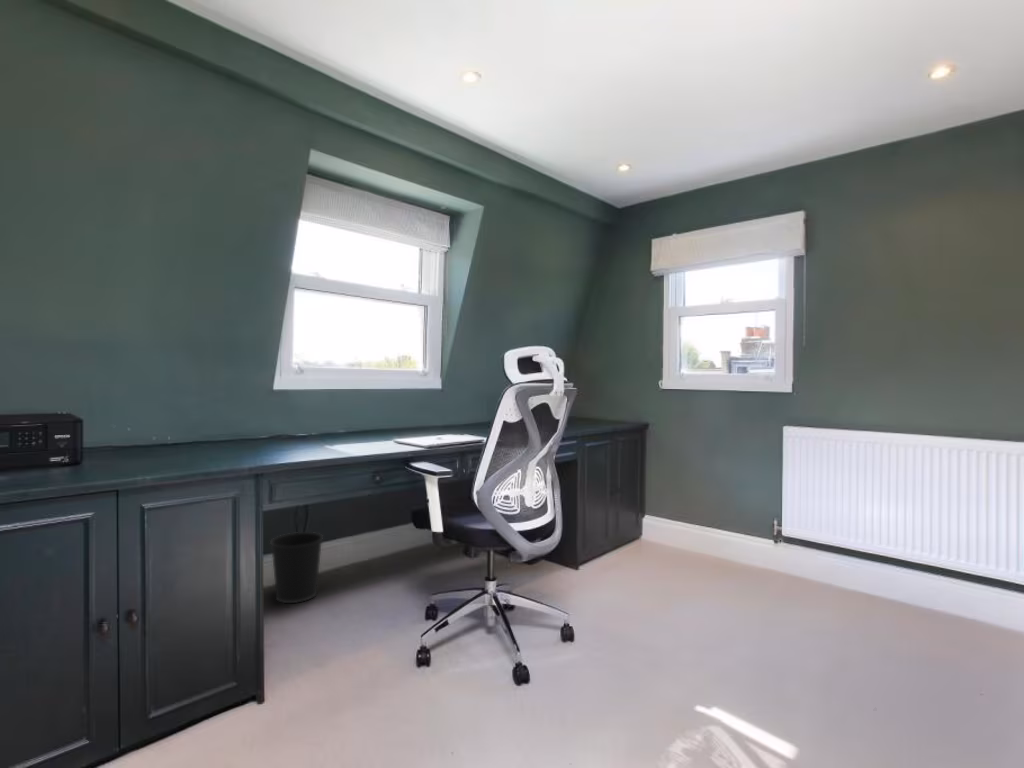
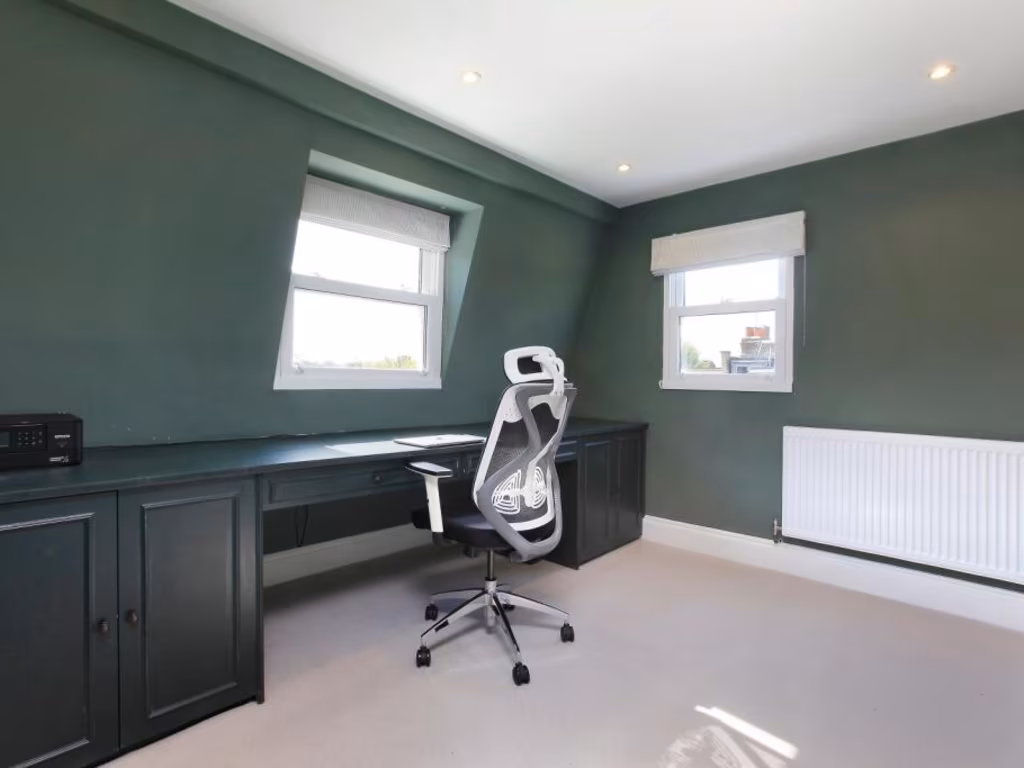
- wastebasket (296, 567)
